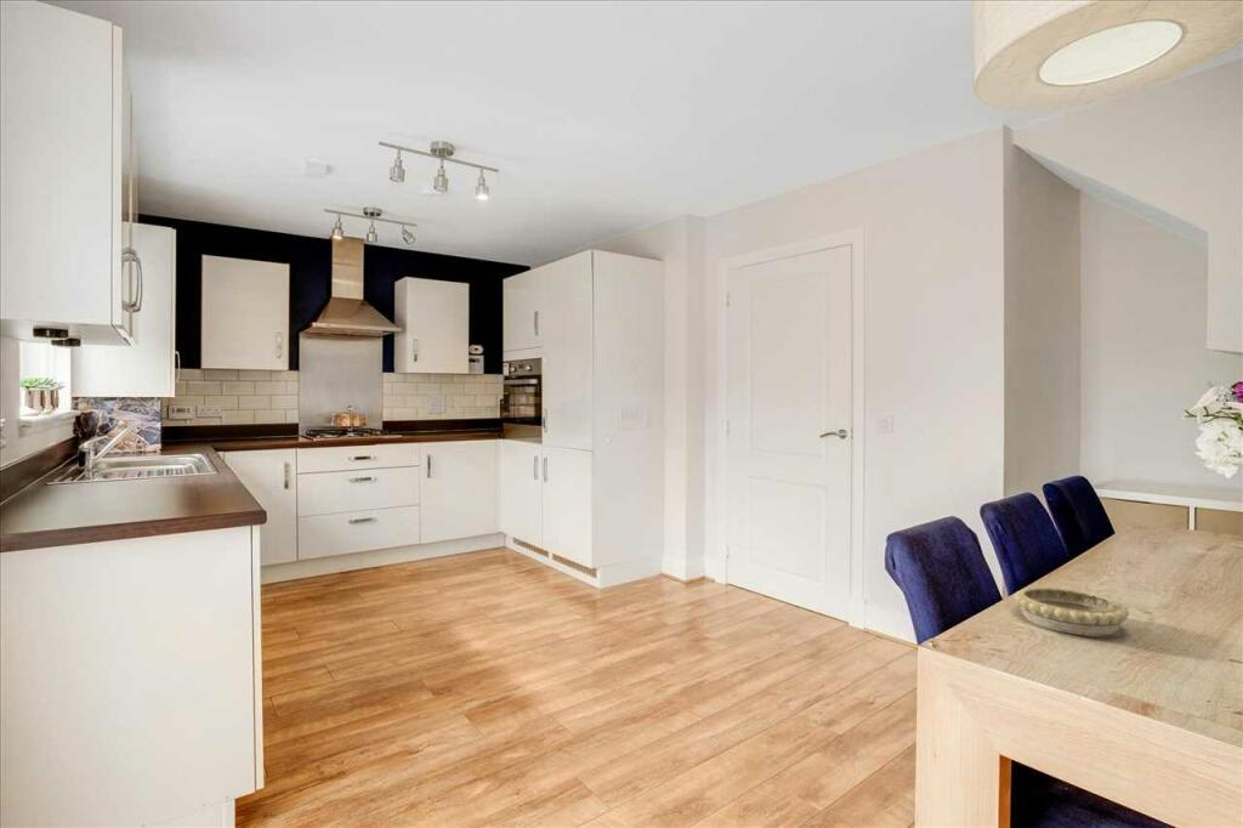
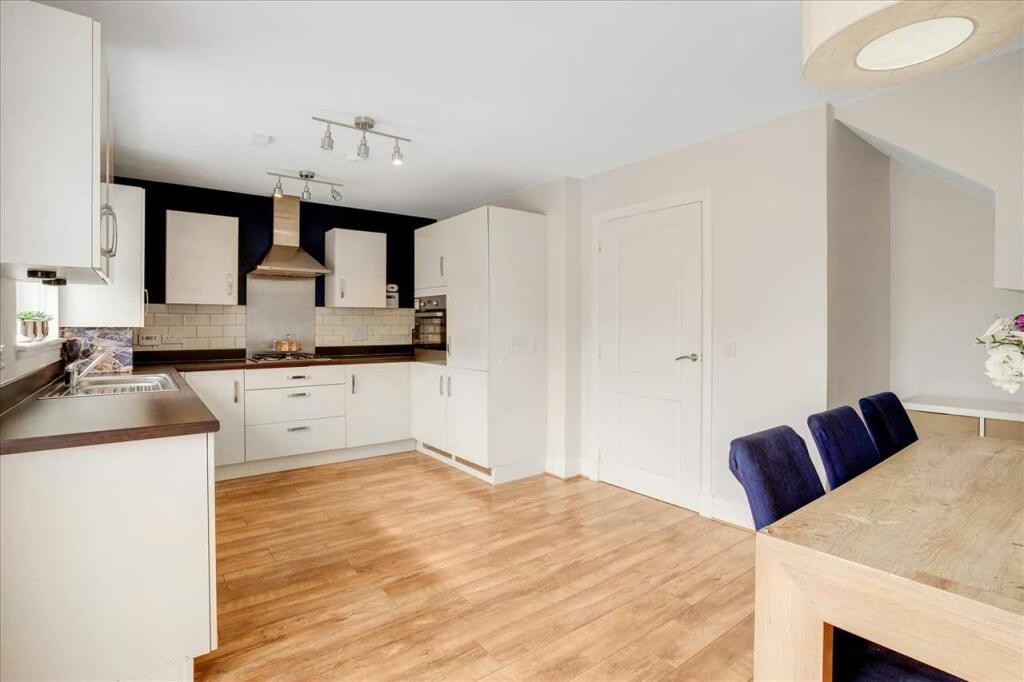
- decorative bowl (1068, 609)
